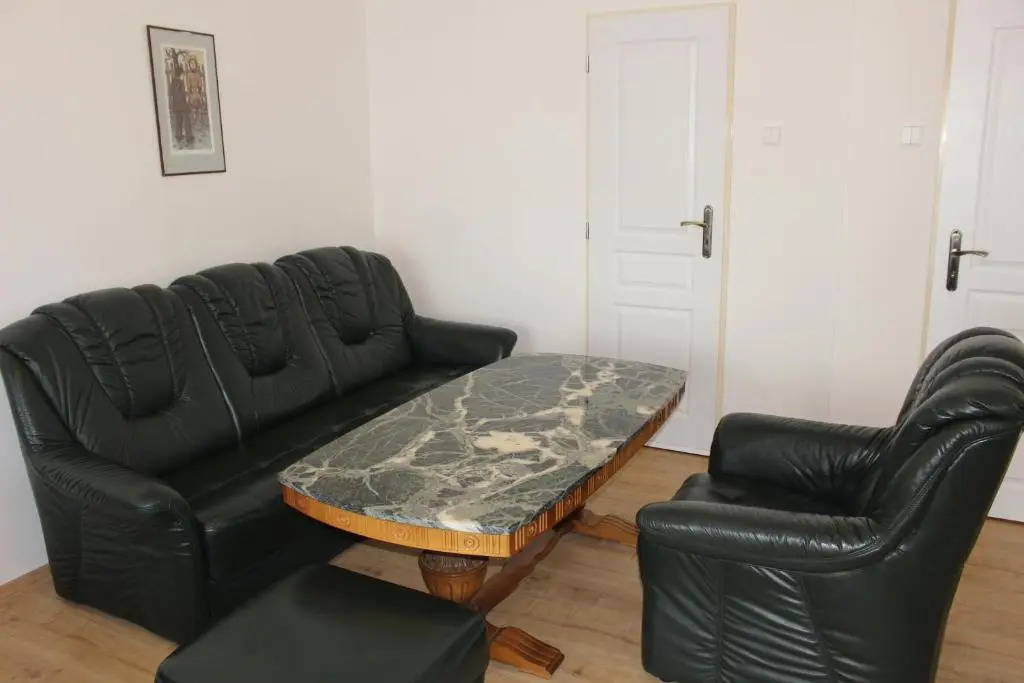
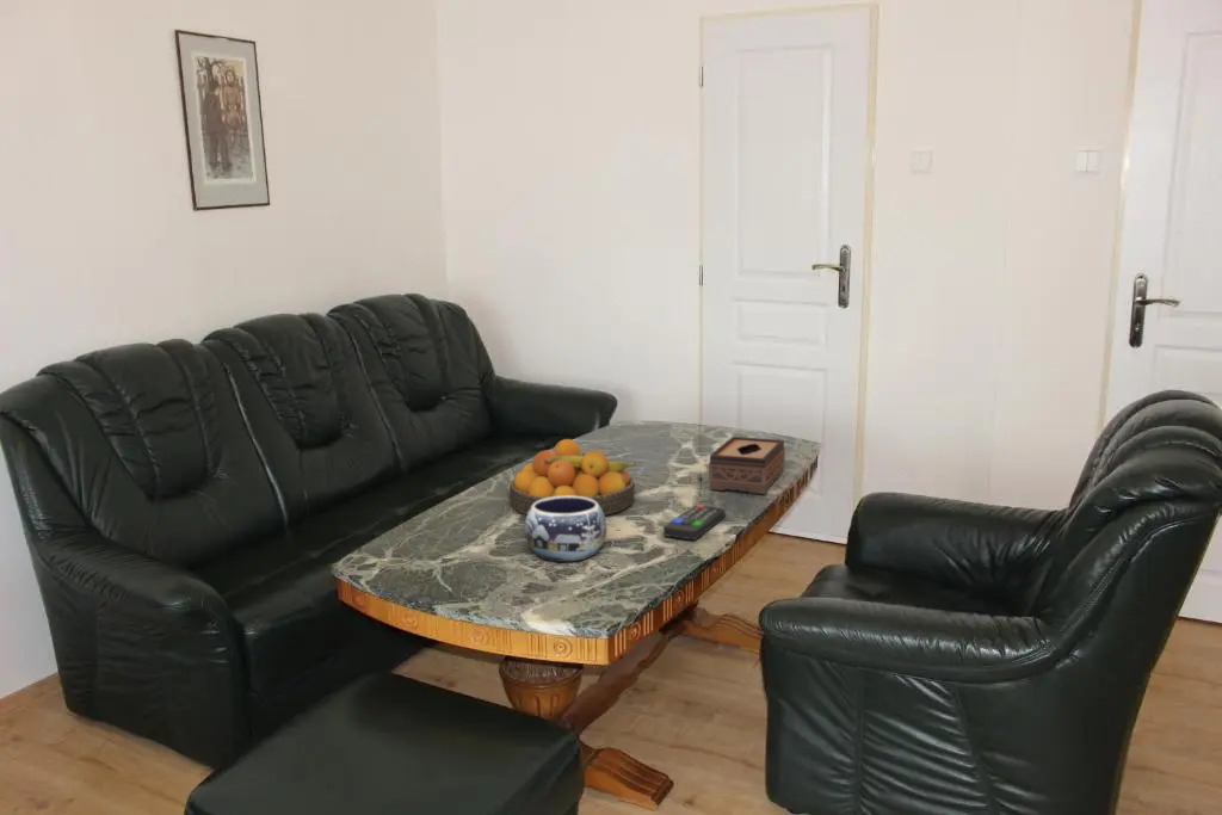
+ remote control (695, 520)
+ tissue box (747, 463)
+ fruit bowl (570, 474)
+ decorative bowl (566, 527)
